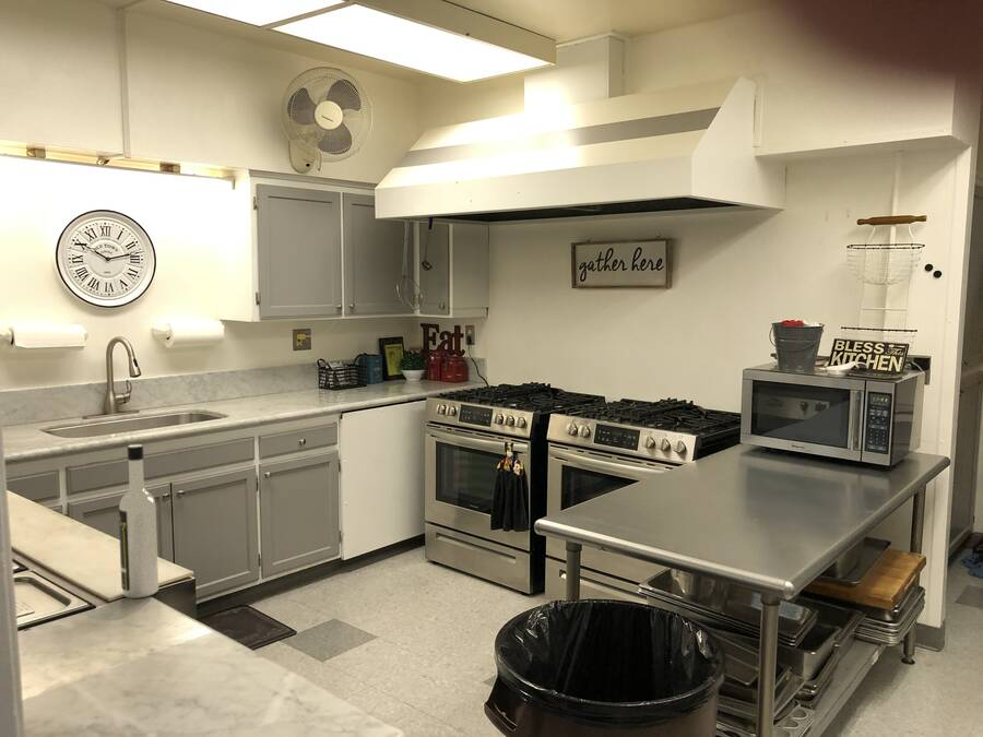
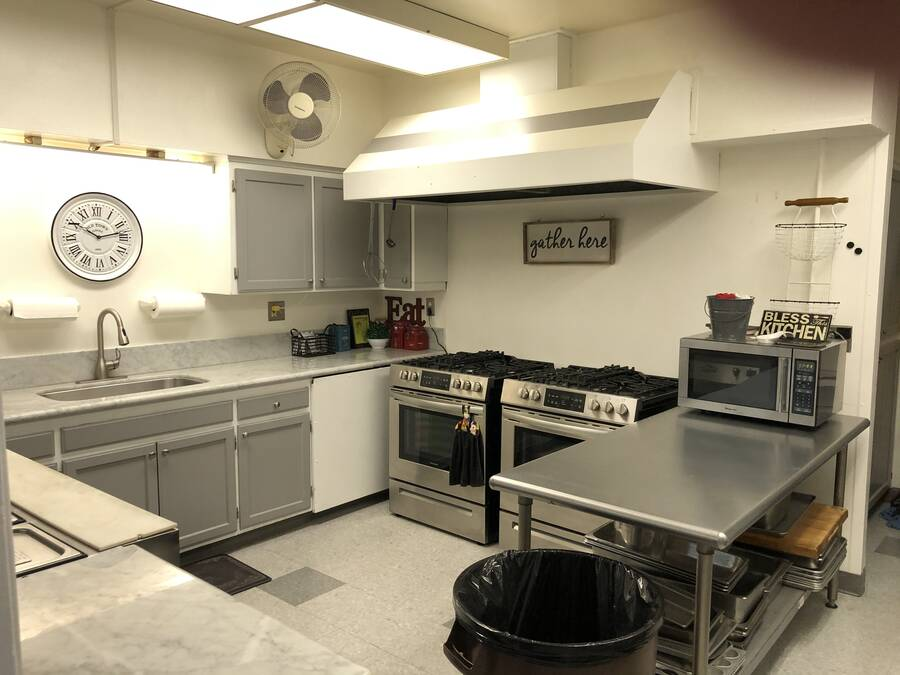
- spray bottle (138, 519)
